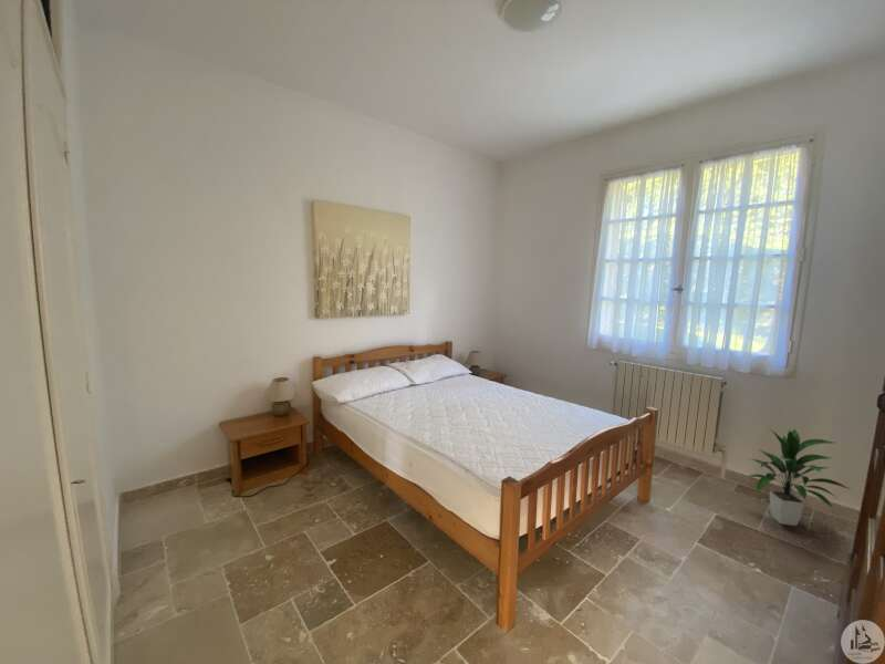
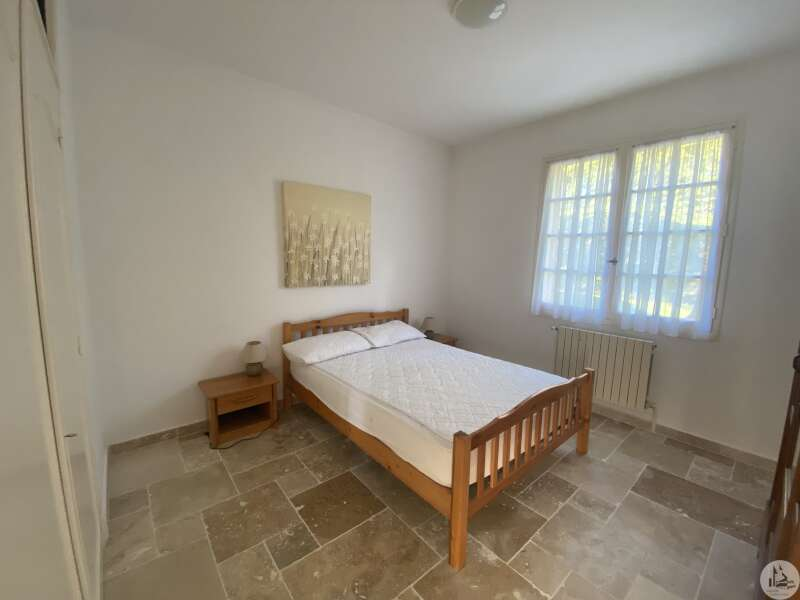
- indoor plant (789, 474)
